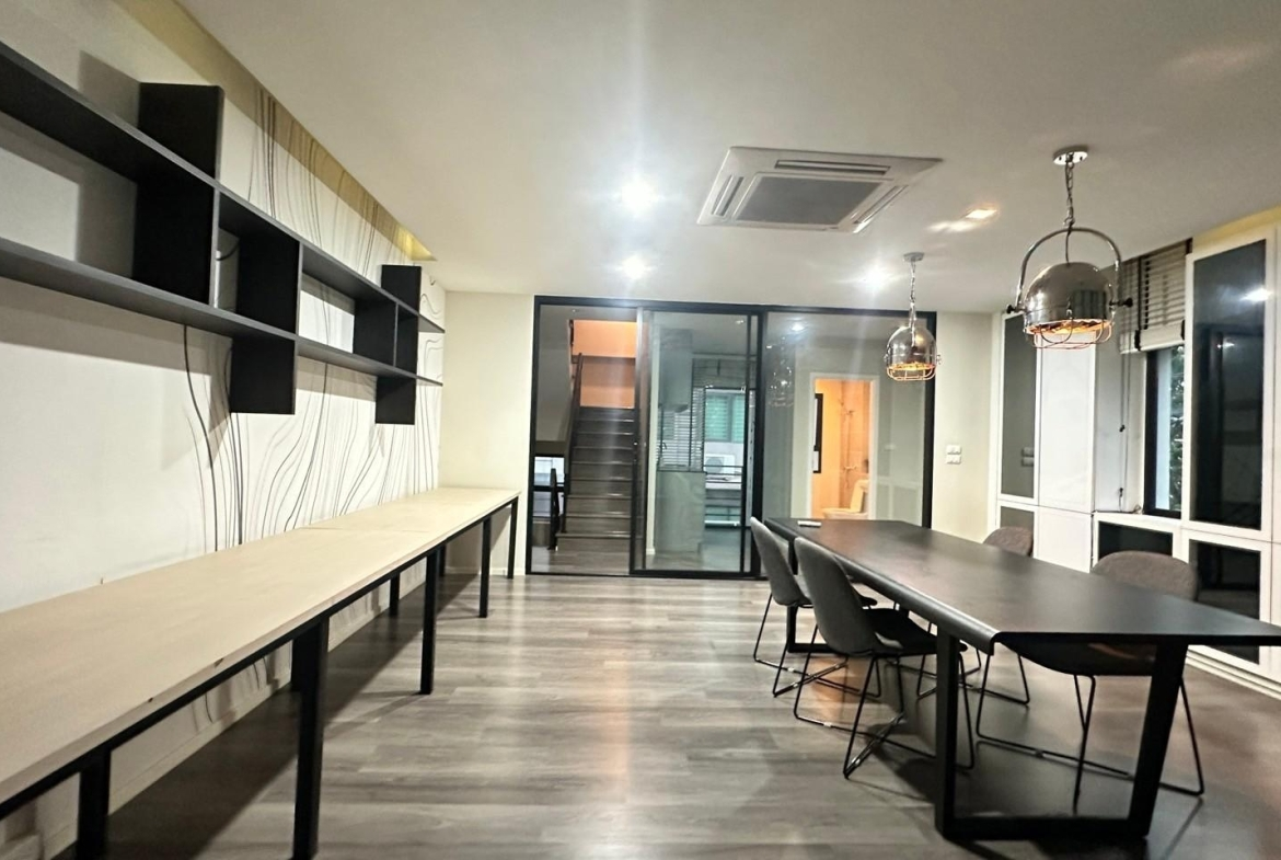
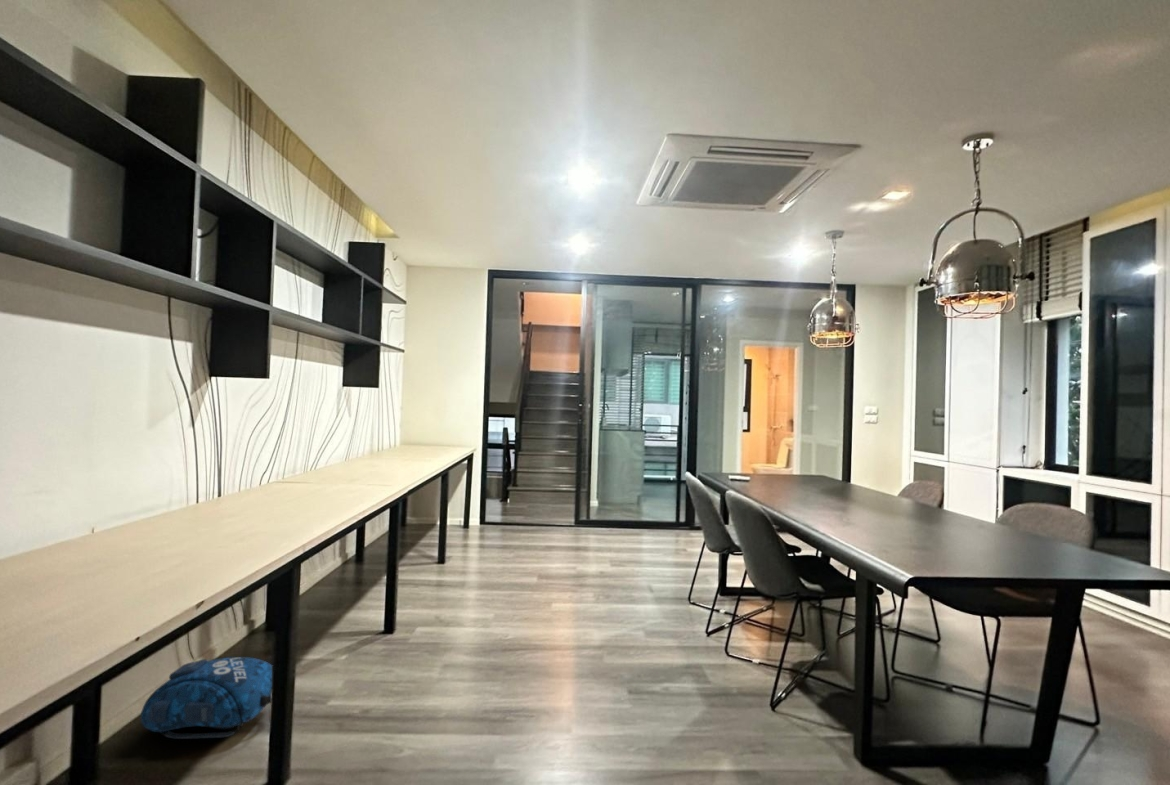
+ backpack (220, 693)
